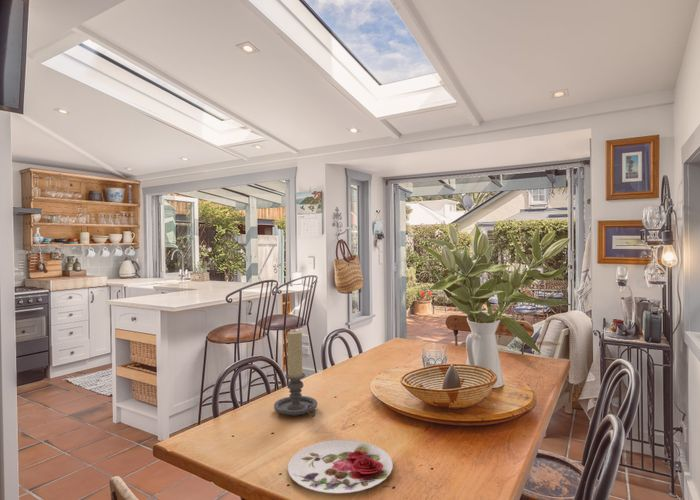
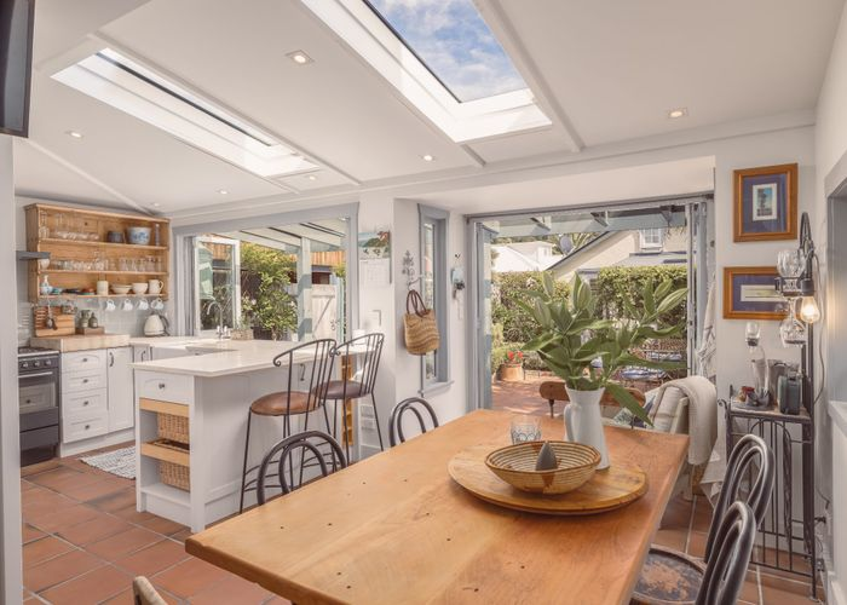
- candle holder (297, 371)
- plate (340, 462)
